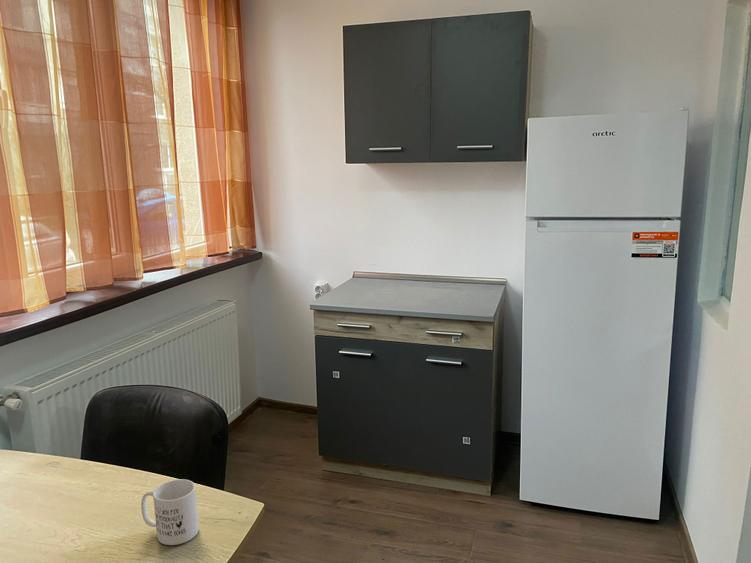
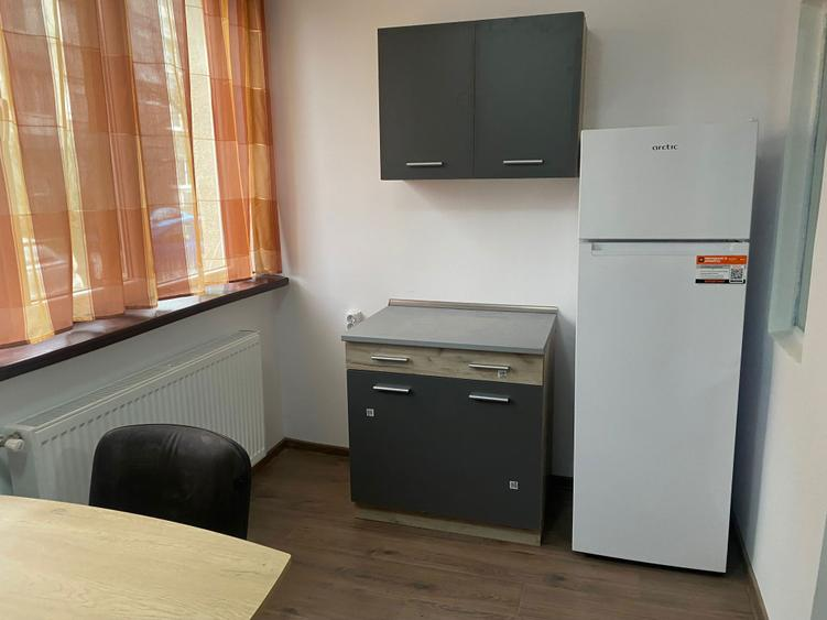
- mug (168, 510)
